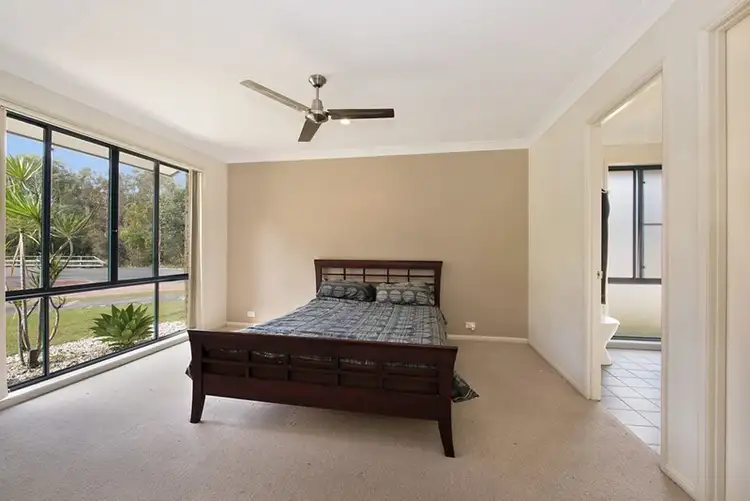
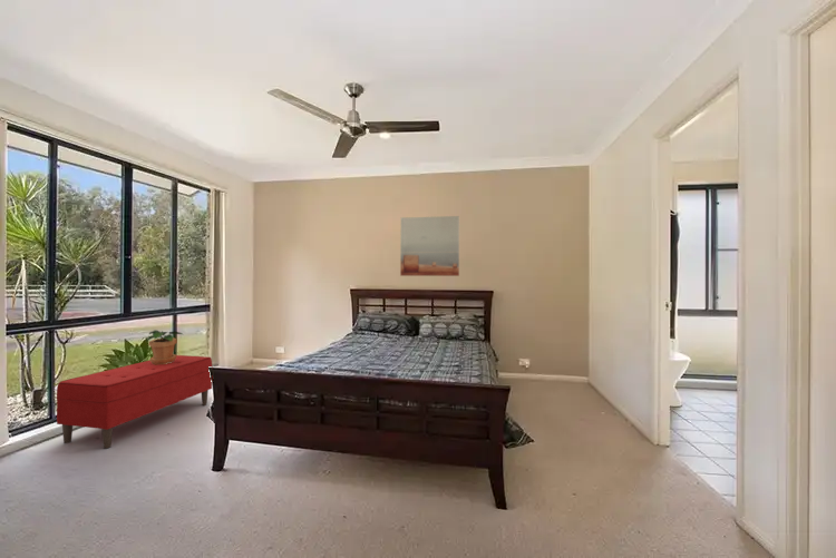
+ potted plant (165, 345)
+ wall art (429, 246)
+ bench (145, 393)
